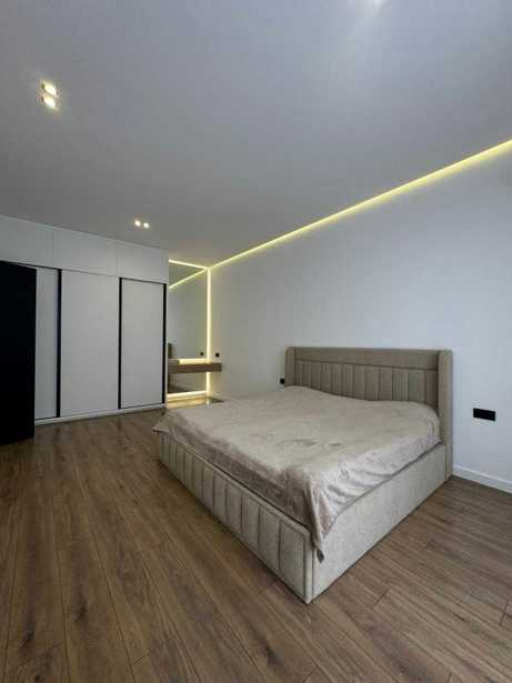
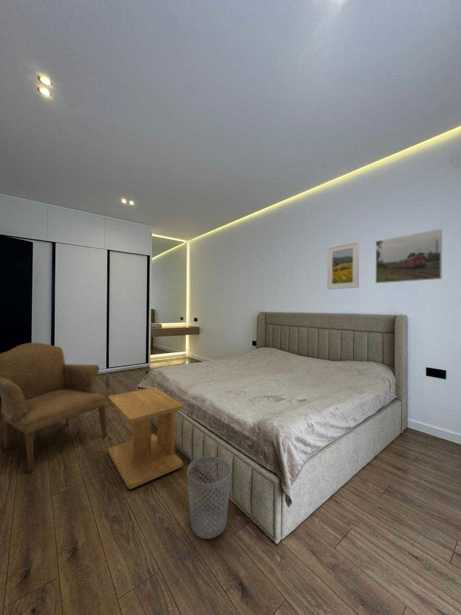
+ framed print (406, 258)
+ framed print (342, 266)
+ armchair (45, 393)
+ side table (143, 430)
+ wastebasket (209, 495)
